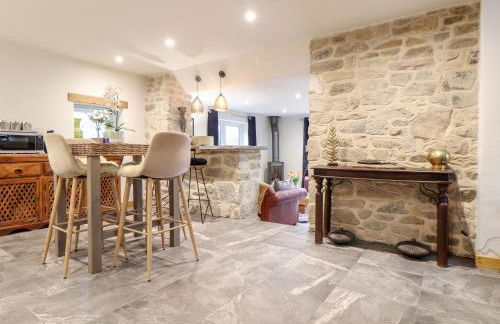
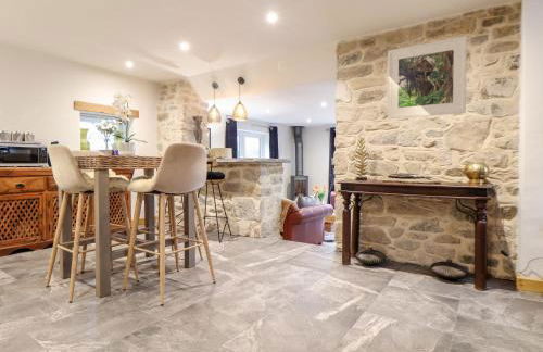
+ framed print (425, 79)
